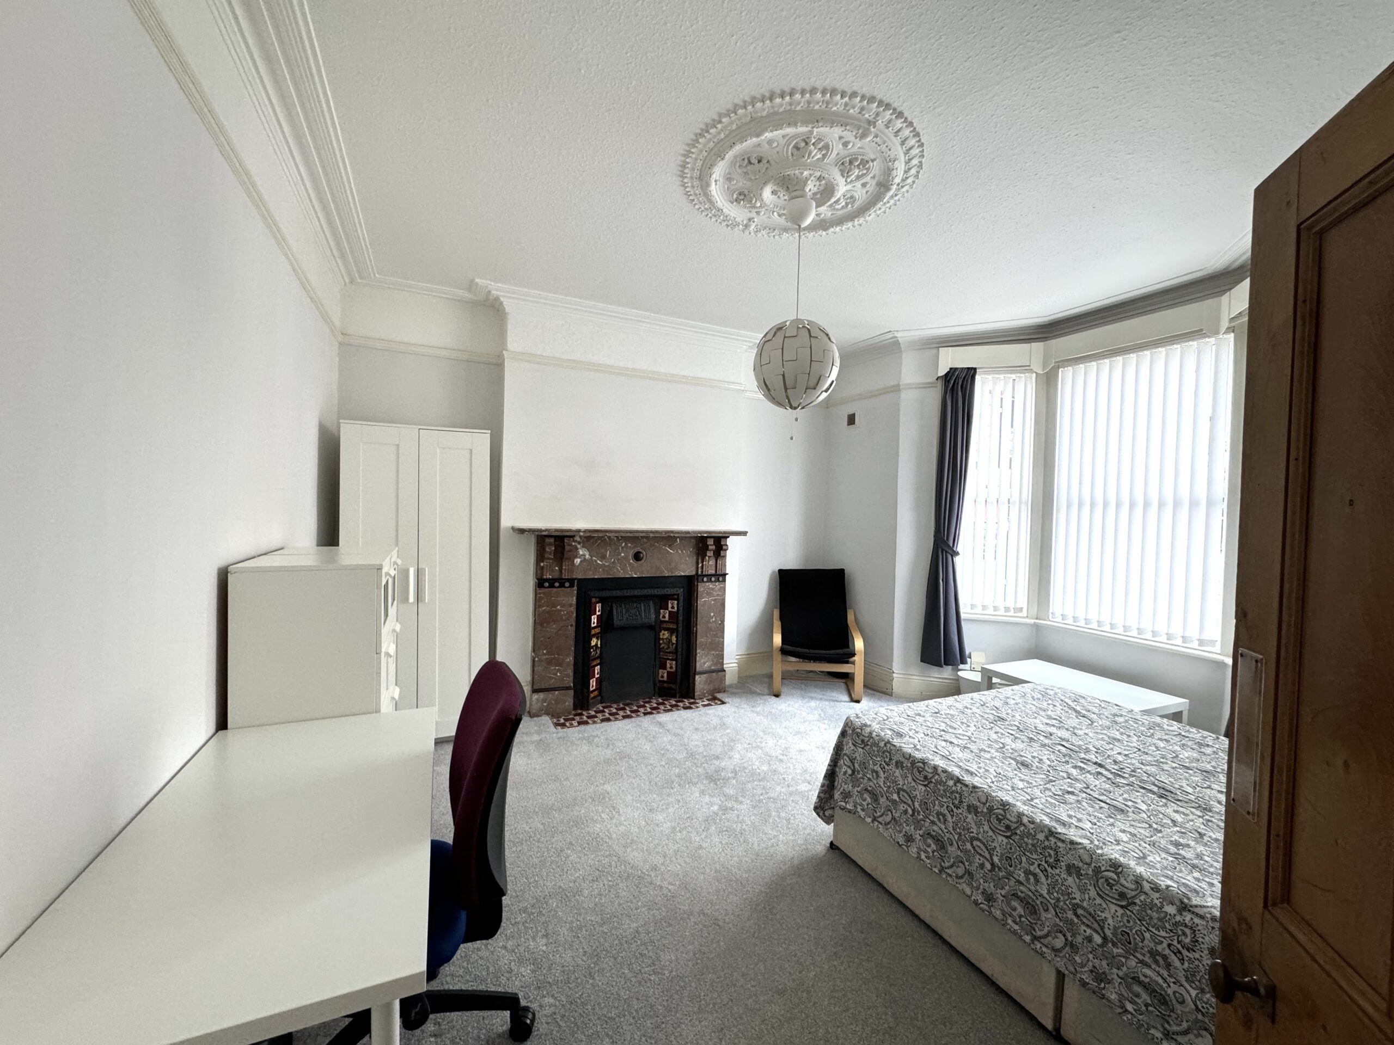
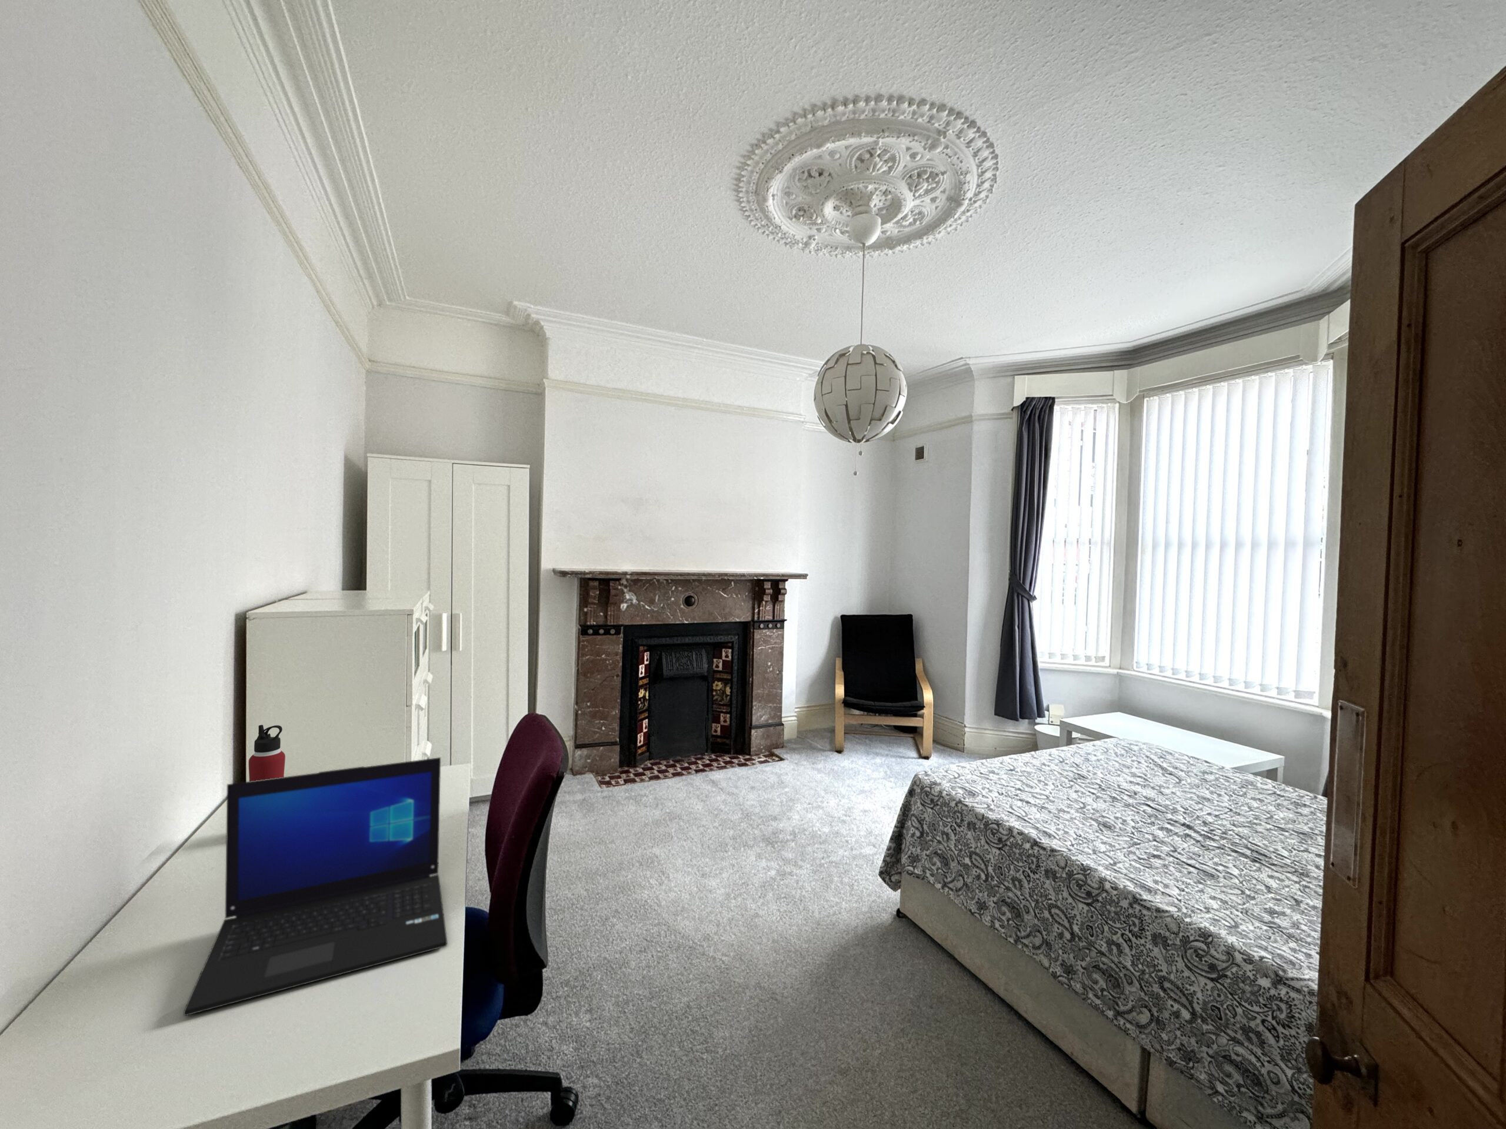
+ laptop (334, 863)
+ water bottle (267, 778)
